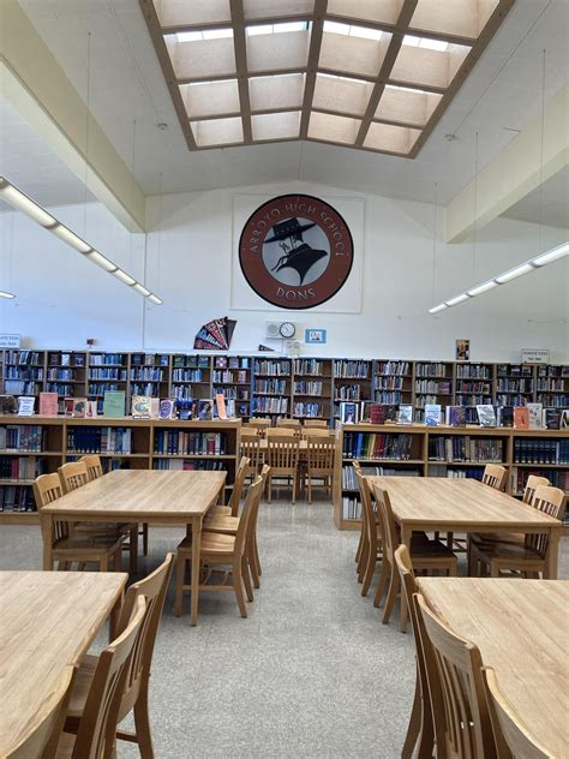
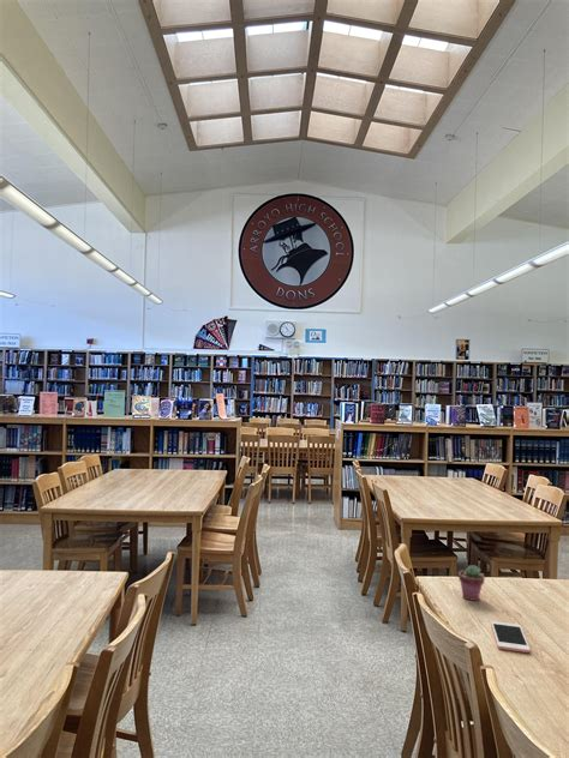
+ cell phone (509, 636)
+ potted succulent (471, 580)
